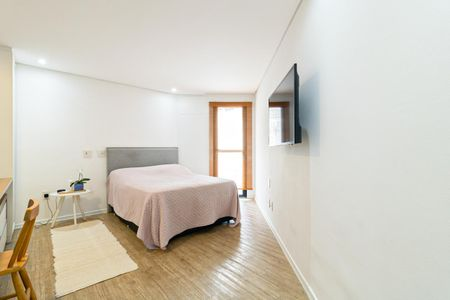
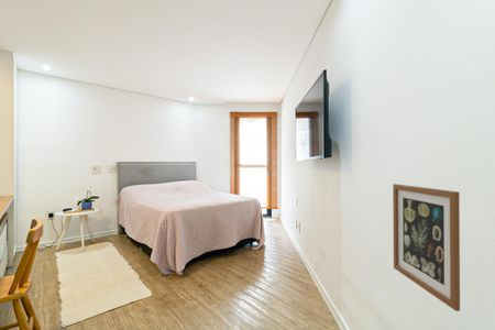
+ wall art (420, 237)
